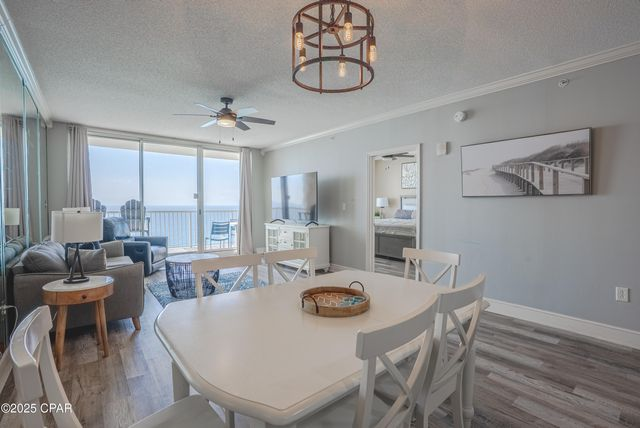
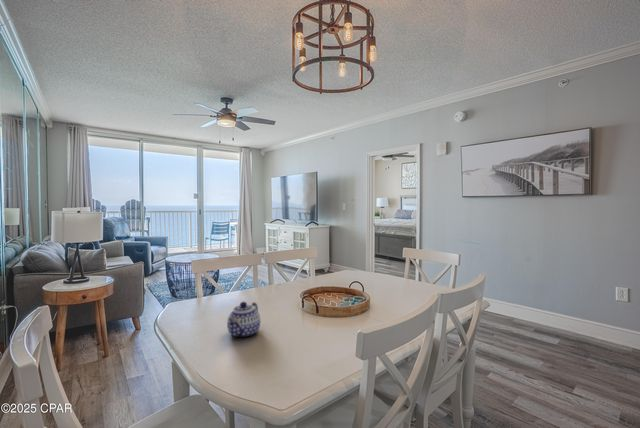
+ teapot (244, 316)
